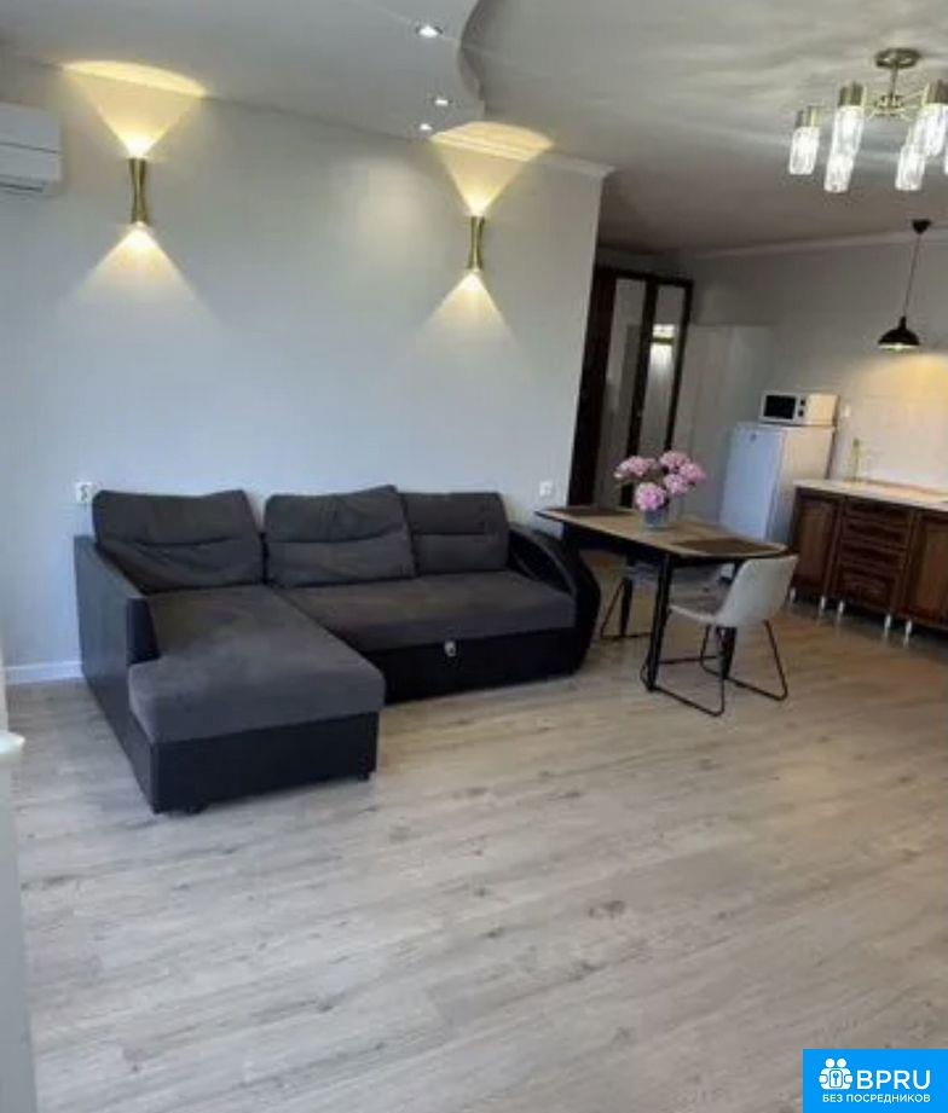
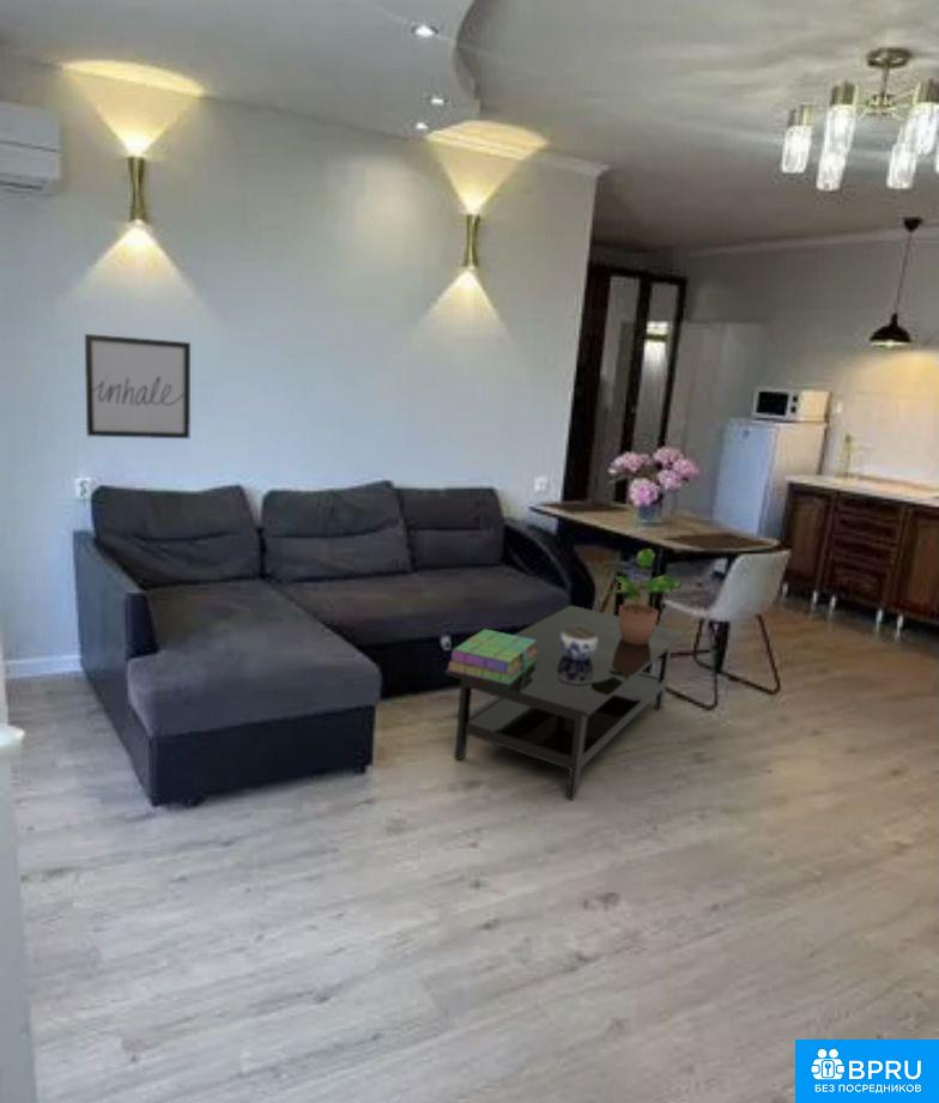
+ stack of books (495, 654)
+ jar (577, 643)
+ wall art (139, 388)
+ potted plant (641, 596)
+ coffee table (573, 690)
